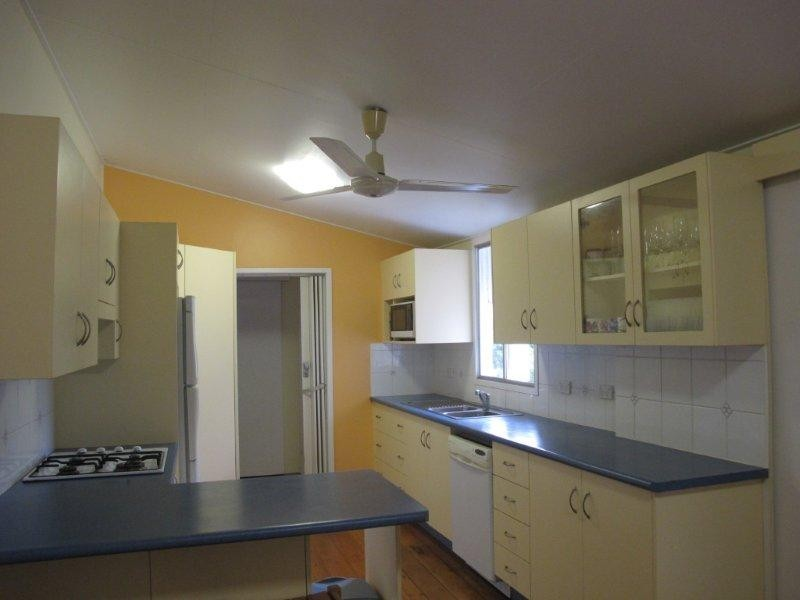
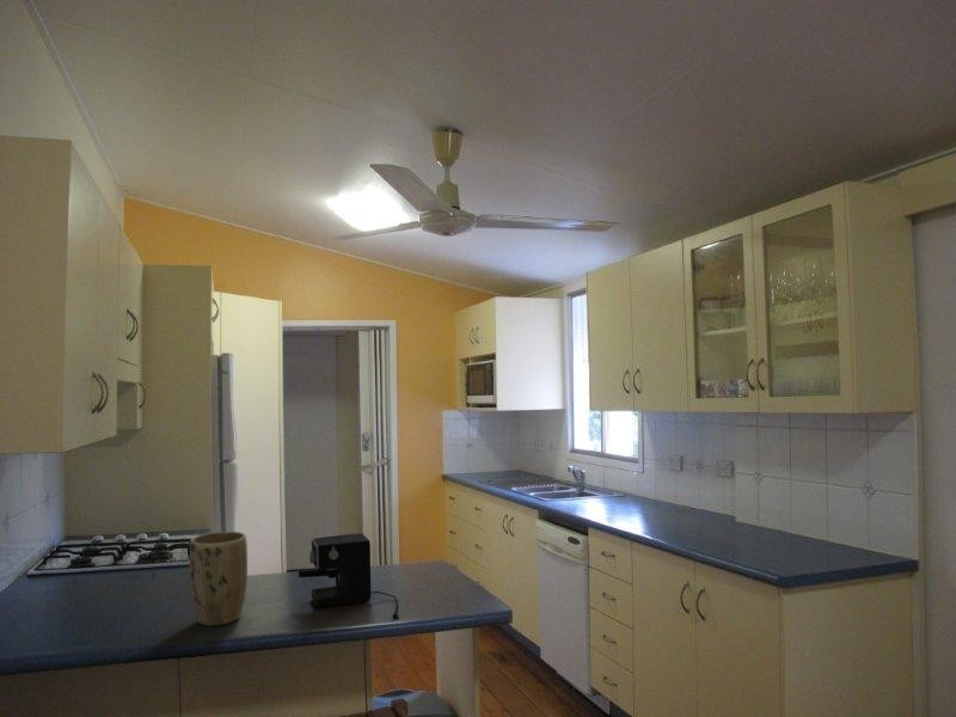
+ plant pot (219, 577)
+ coffee maker (350, 576)
